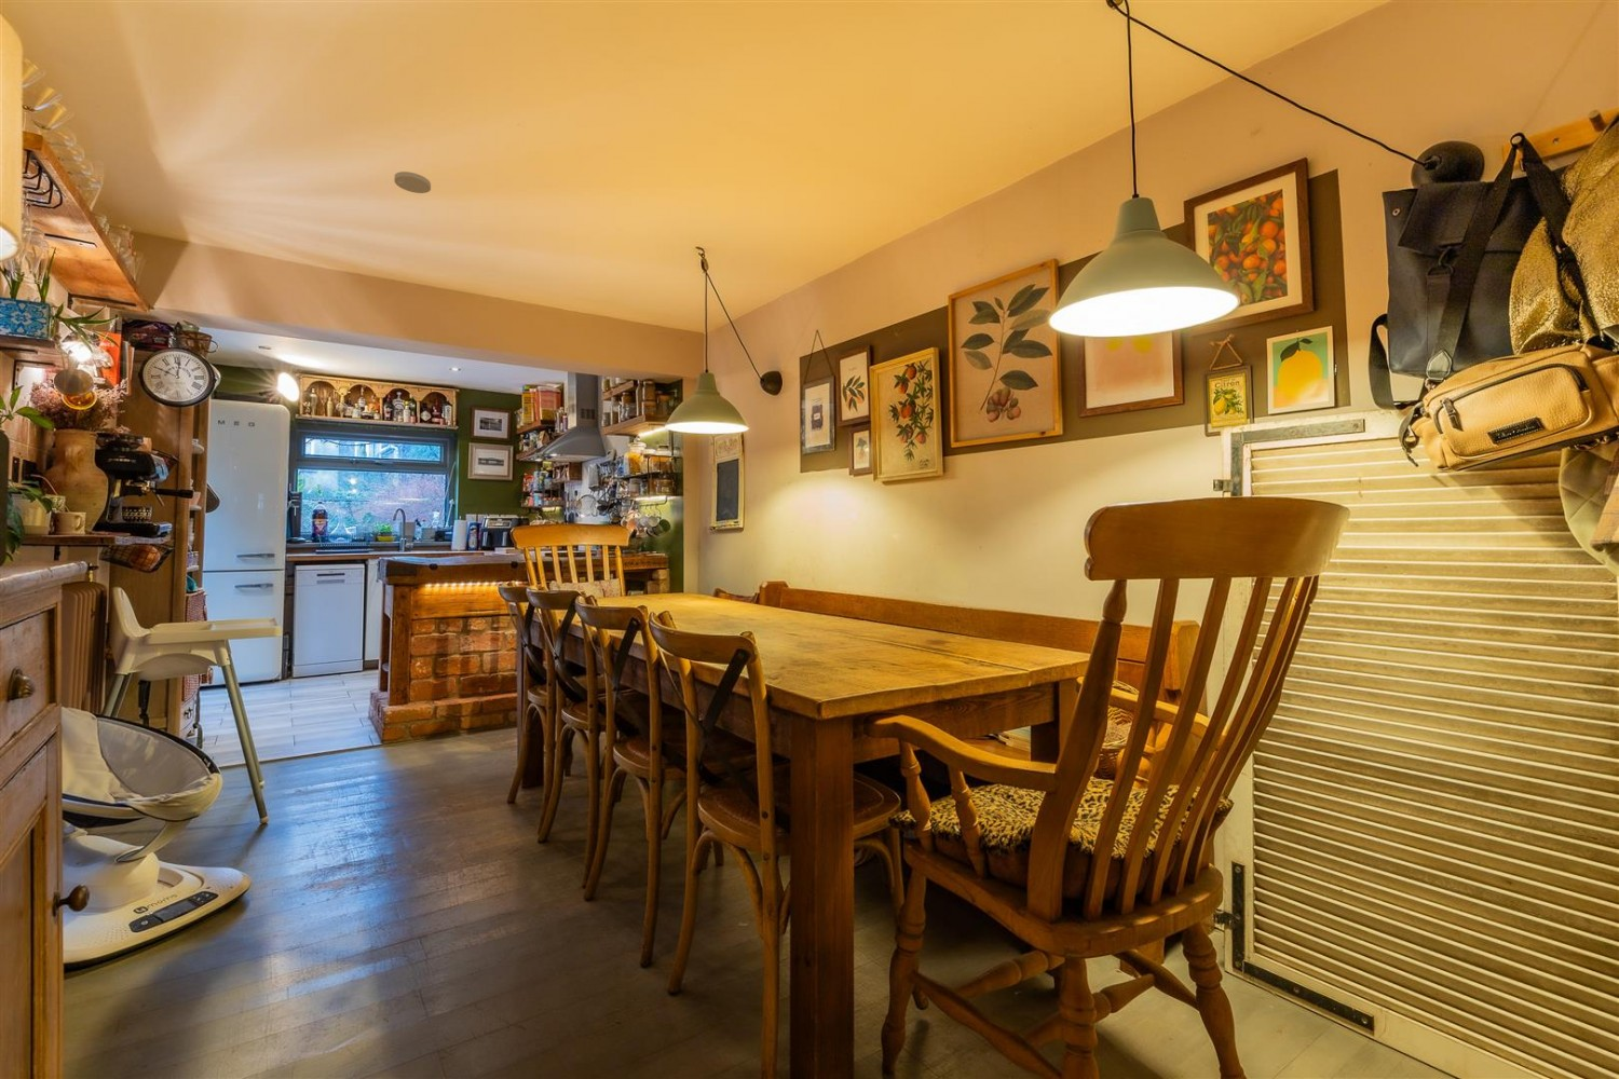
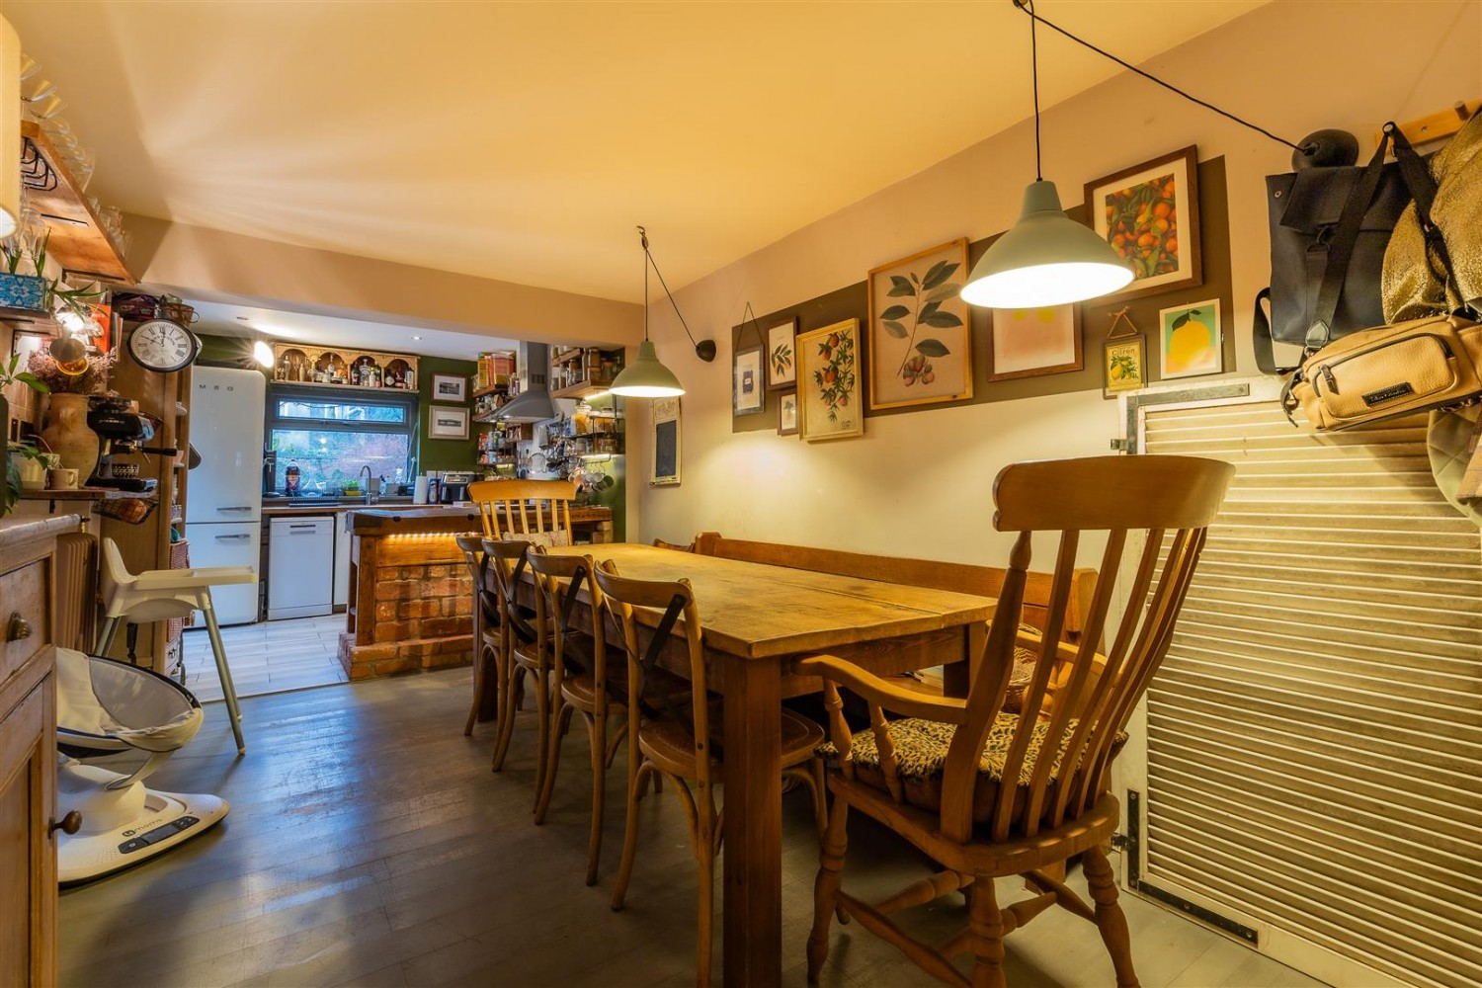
- smoke detector (412, 182)
